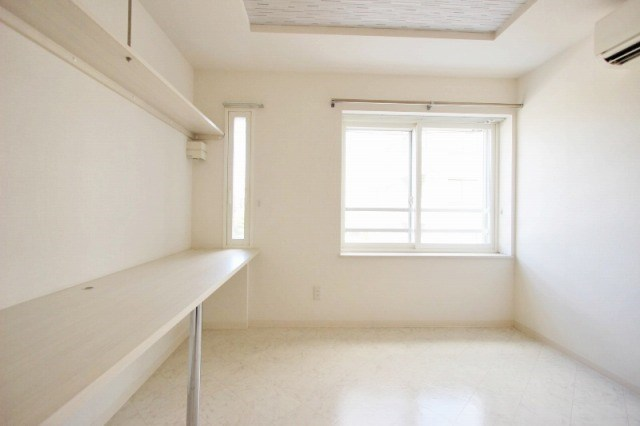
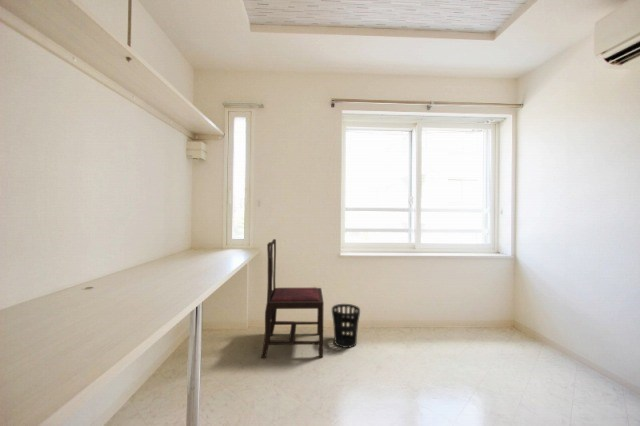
+ wastebasket (345, 325)
+ dining chair (294, 292)
